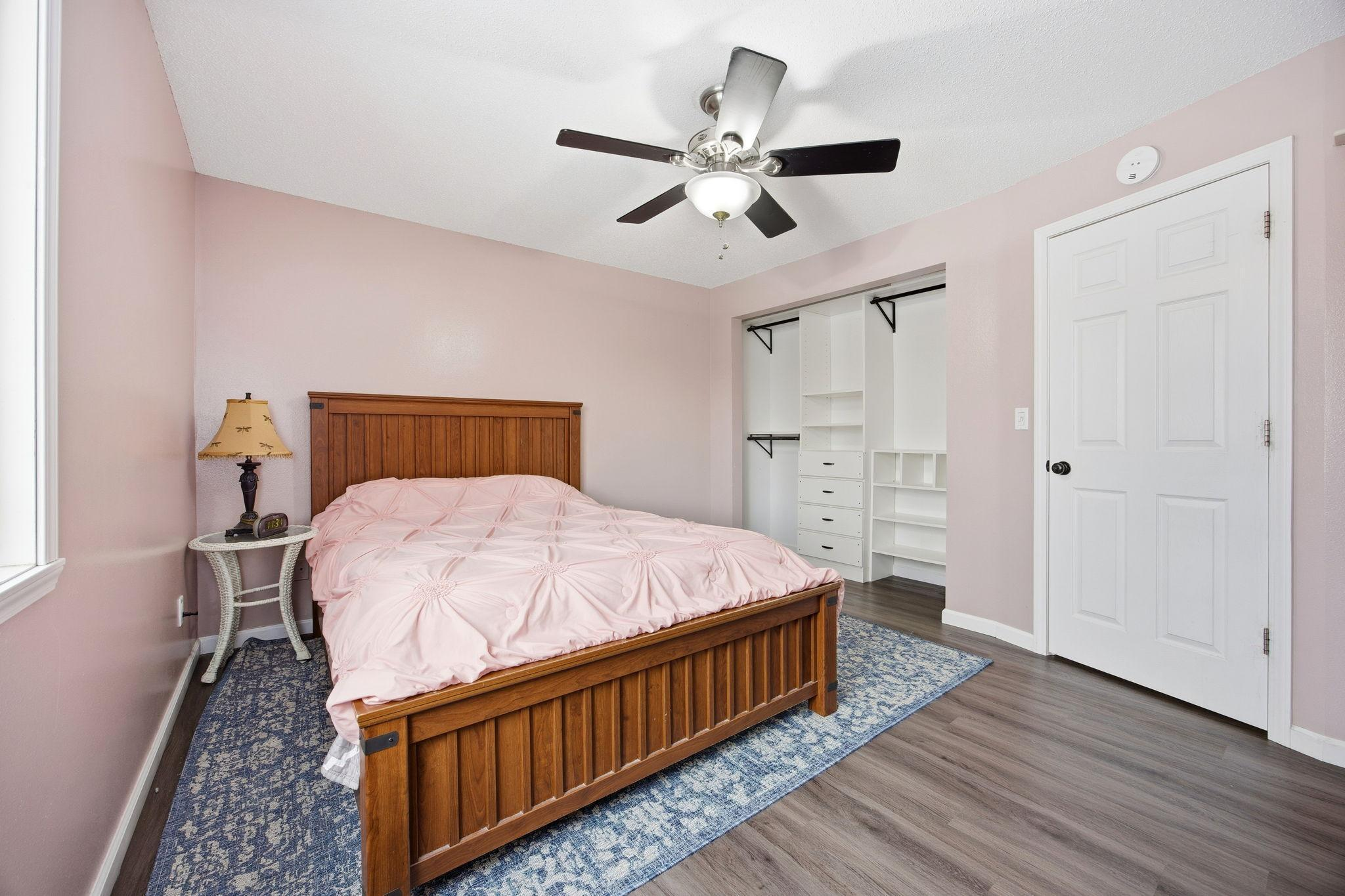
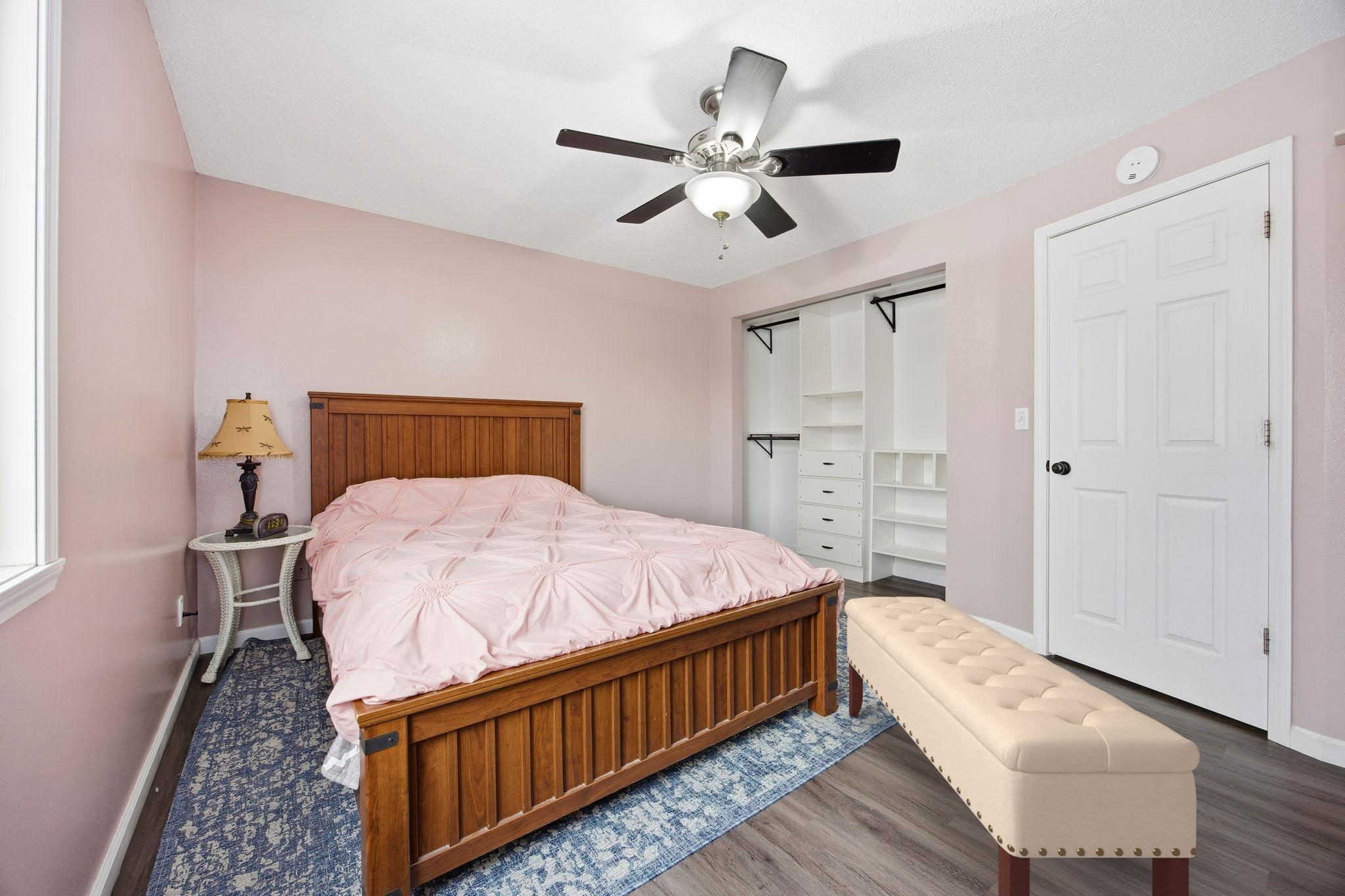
+ bench (965, 720)
